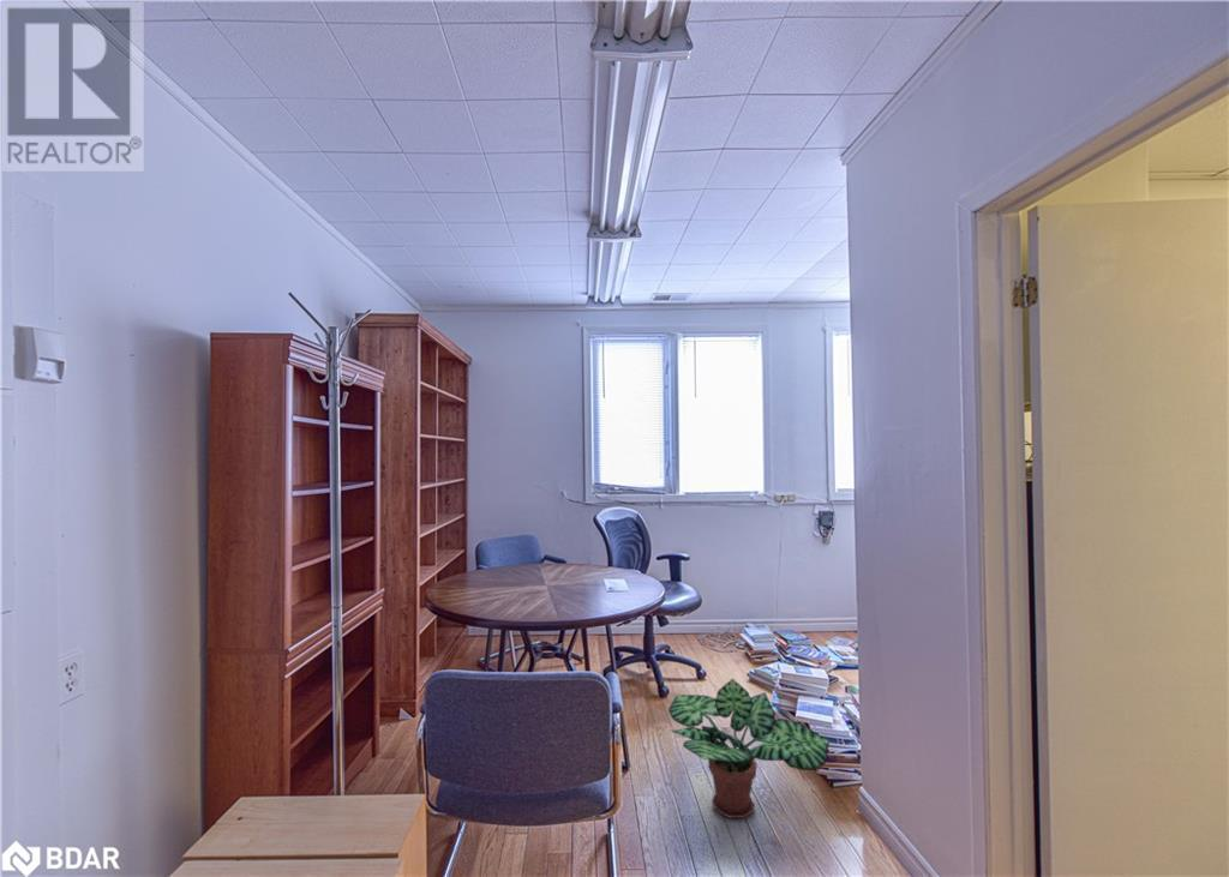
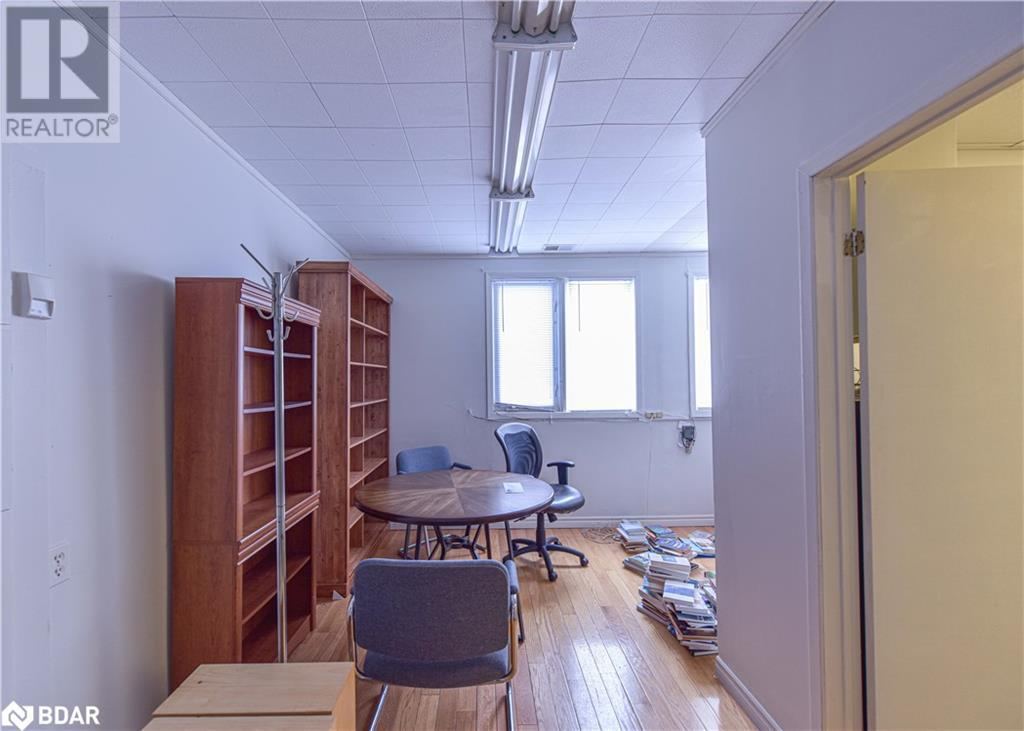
- potted plant (730, 753)
